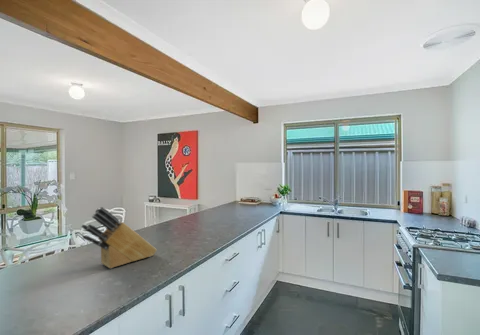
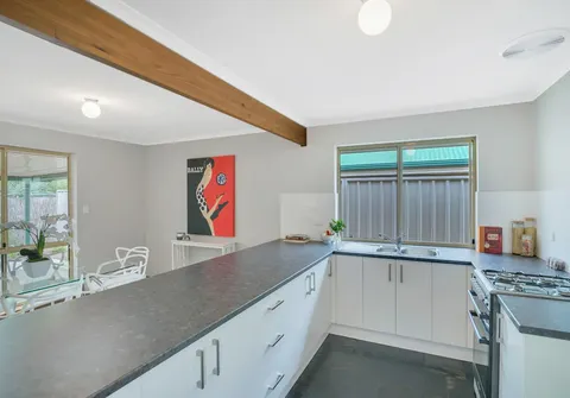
- knife block (121, 232)
